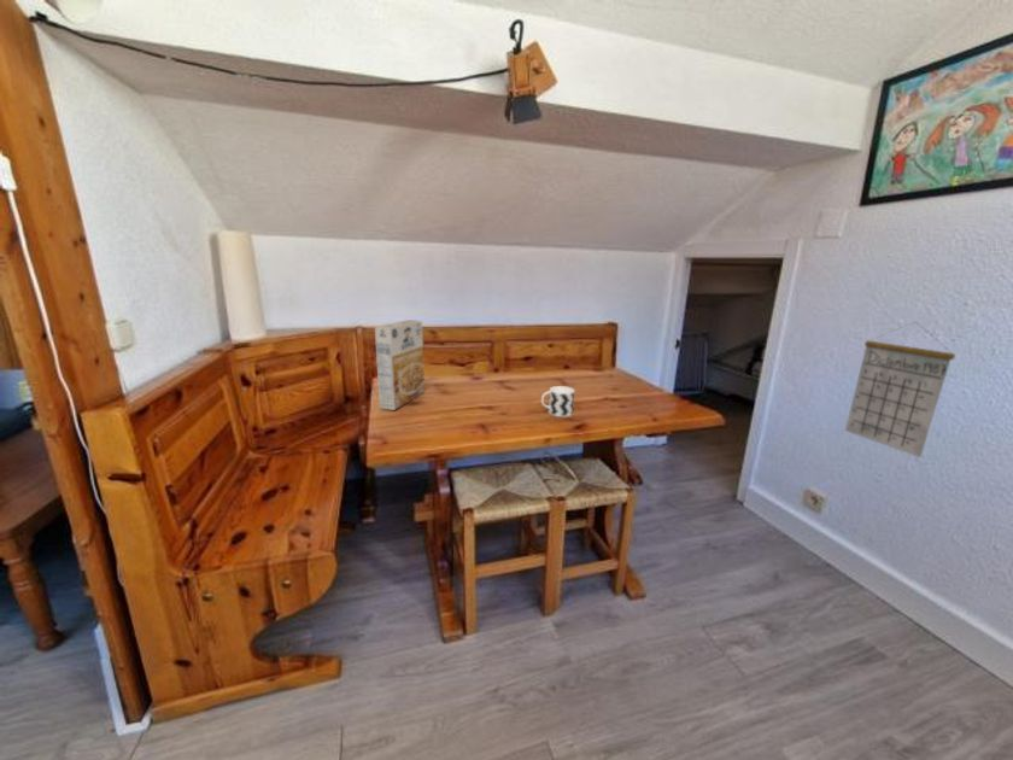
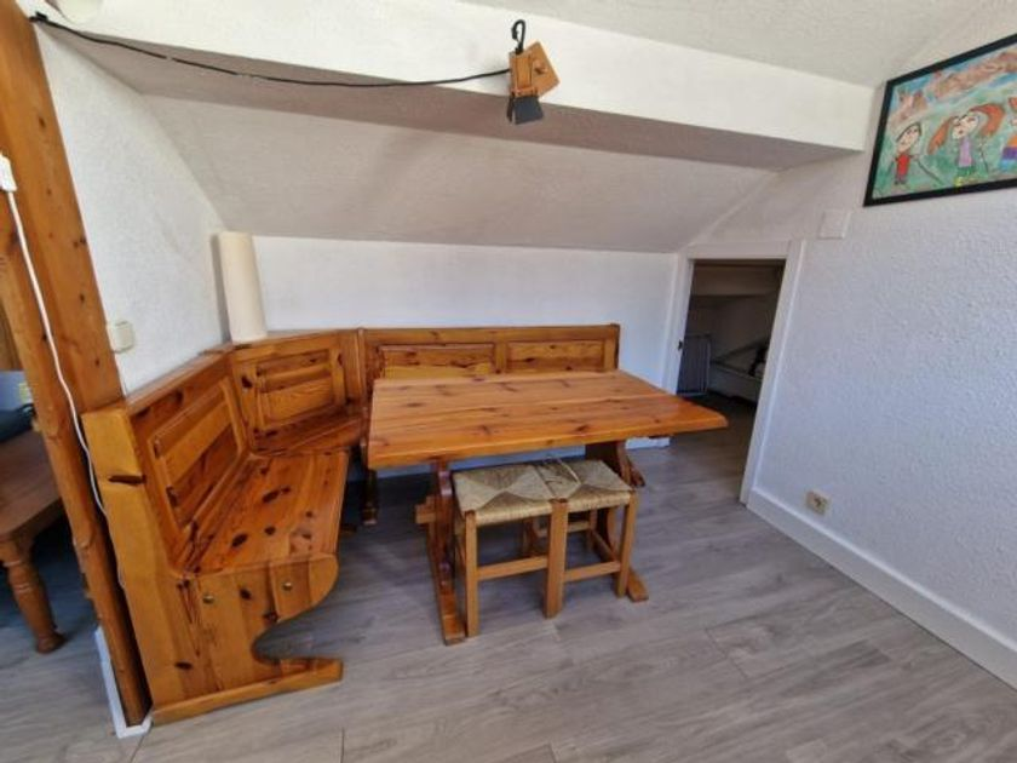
- calendar (896, 385)
- cereal box (402, 362)
- cup (557, 401)
